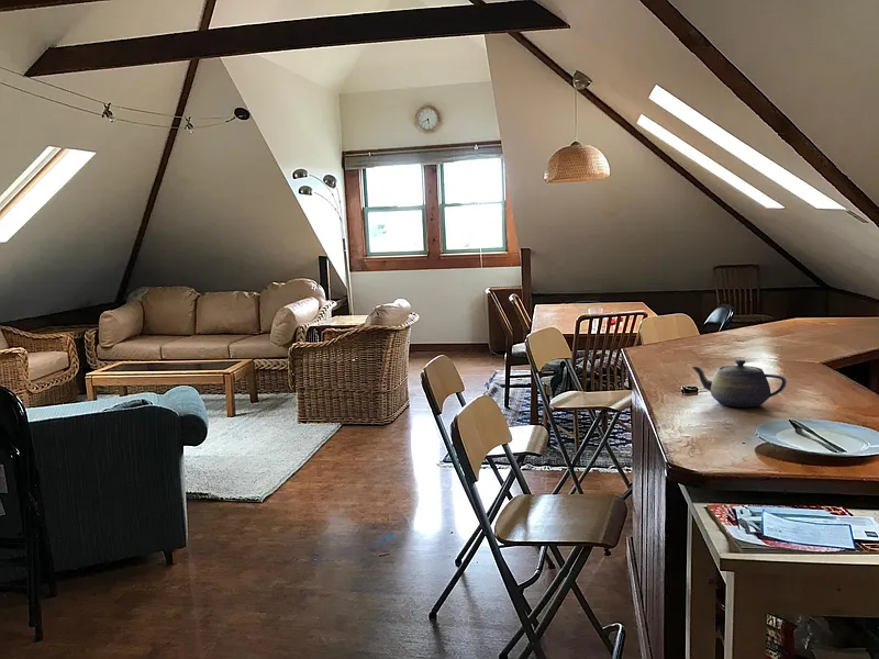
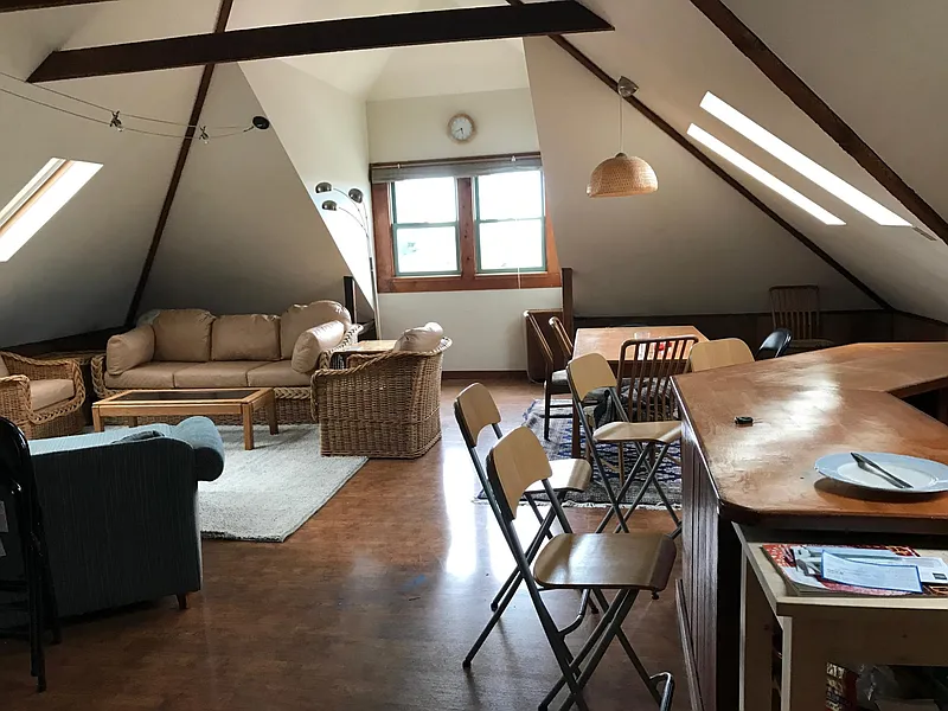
- teapot (736, 381)
